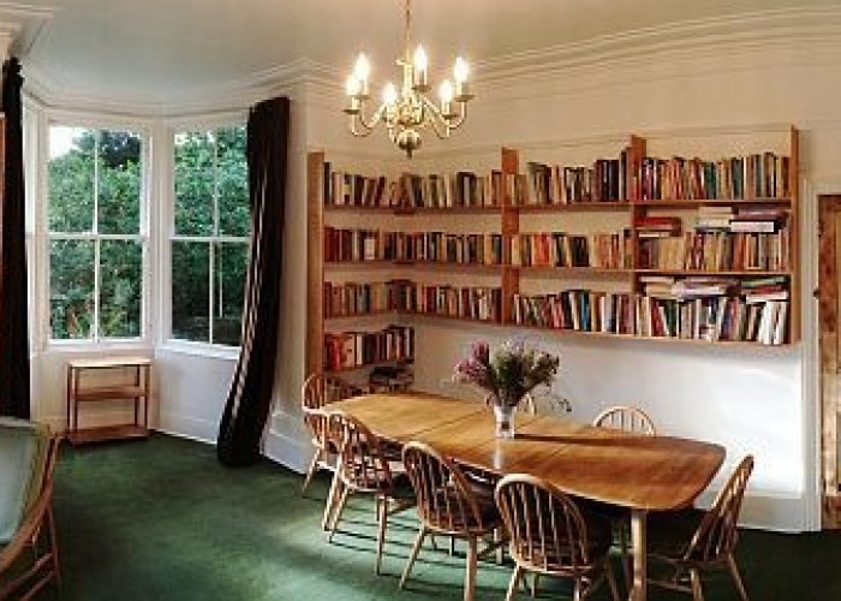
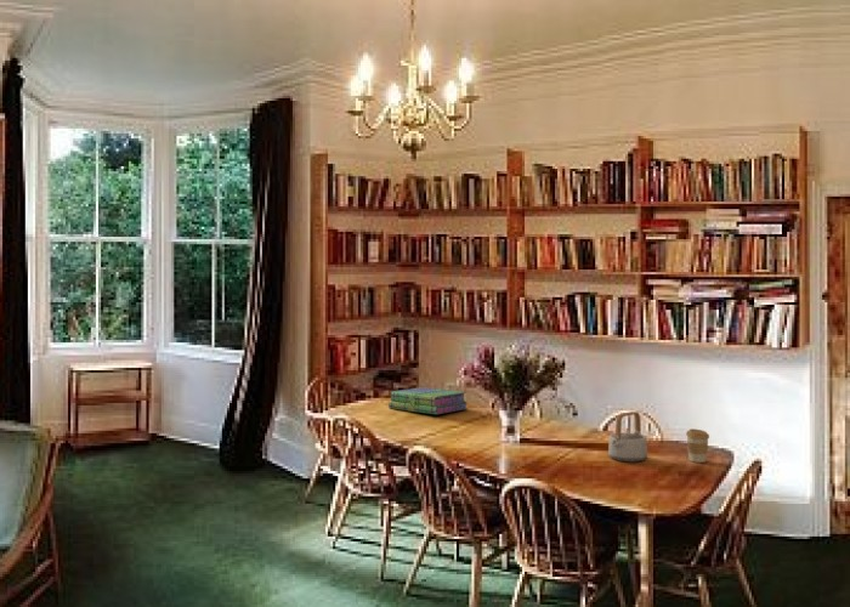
+ teapot (625, 436)
+ coffee cup (697, 444)
+ stack of books (427, 399)
